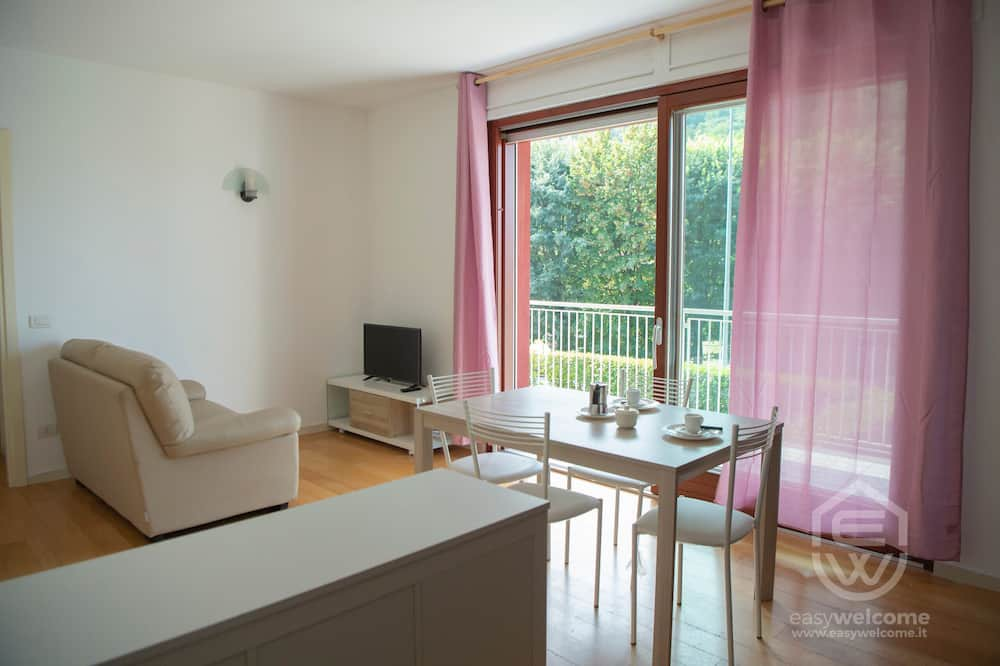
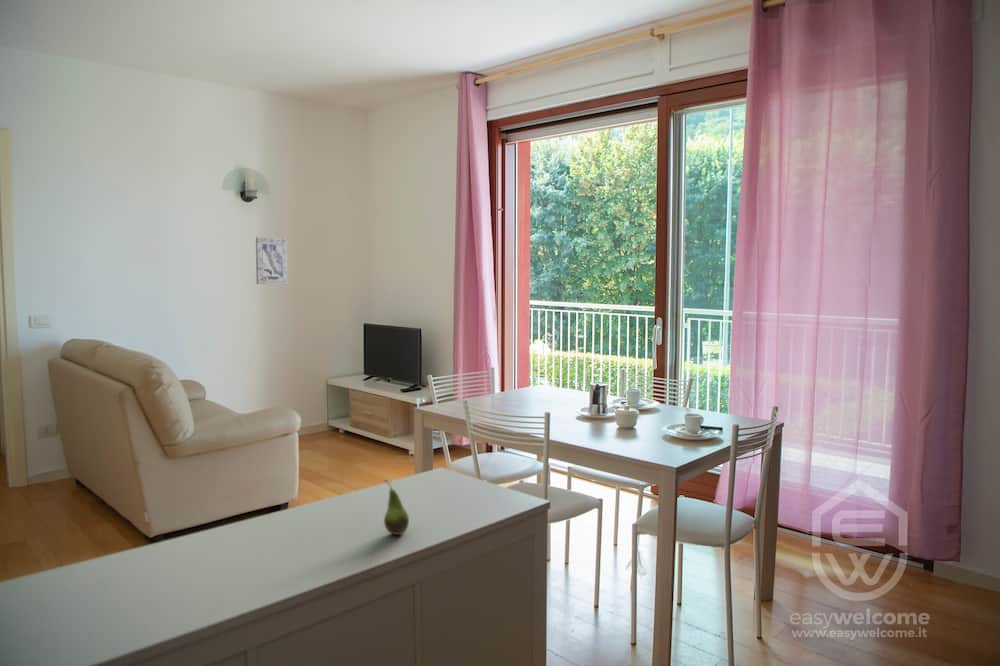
+ fruit (396, 505)
+ wall art (272, 261)
